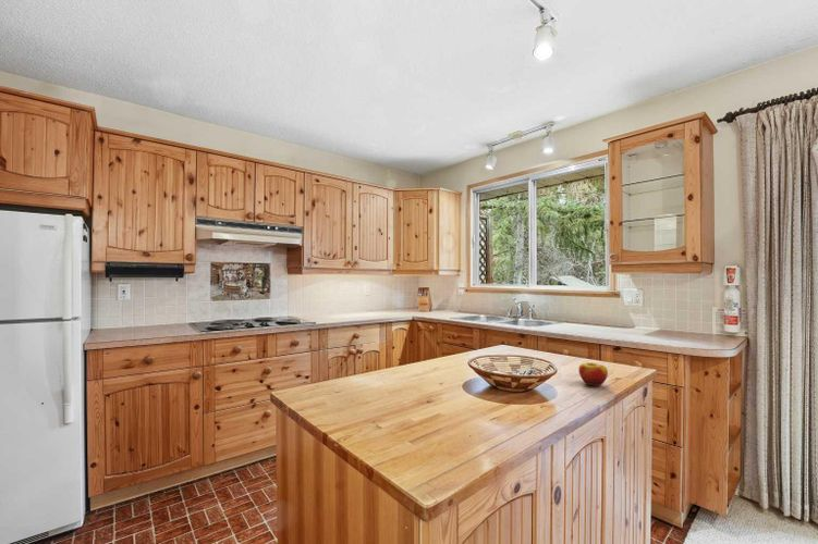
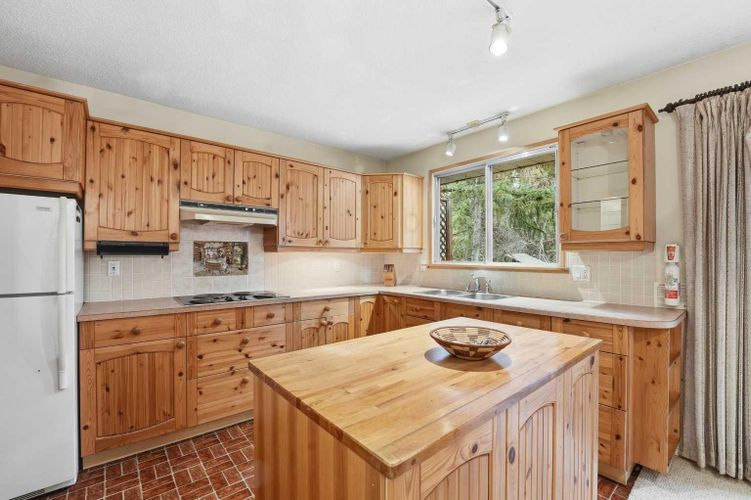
- apple (593, 373)
